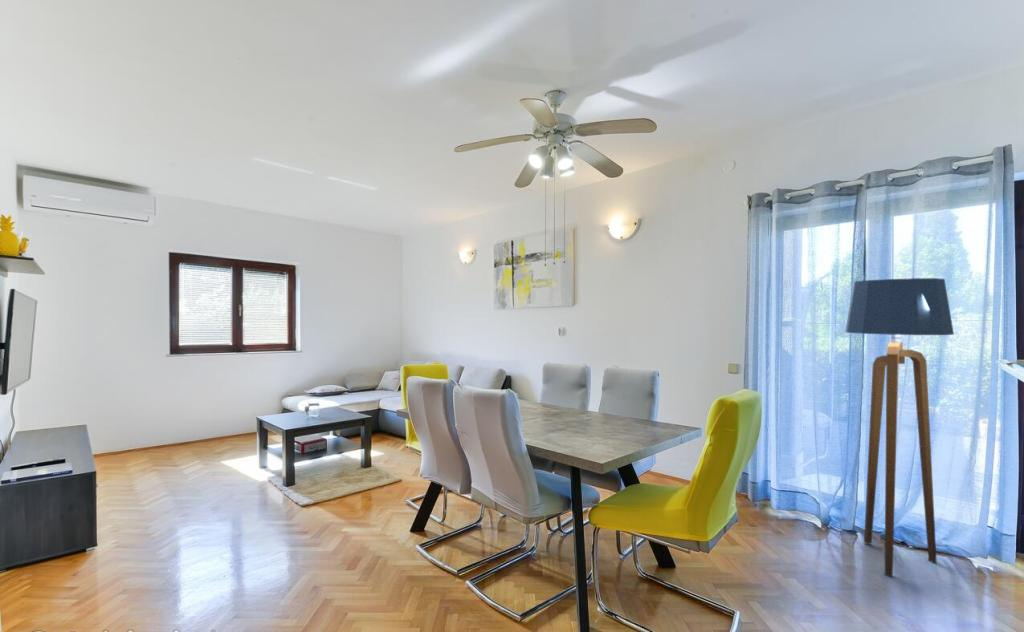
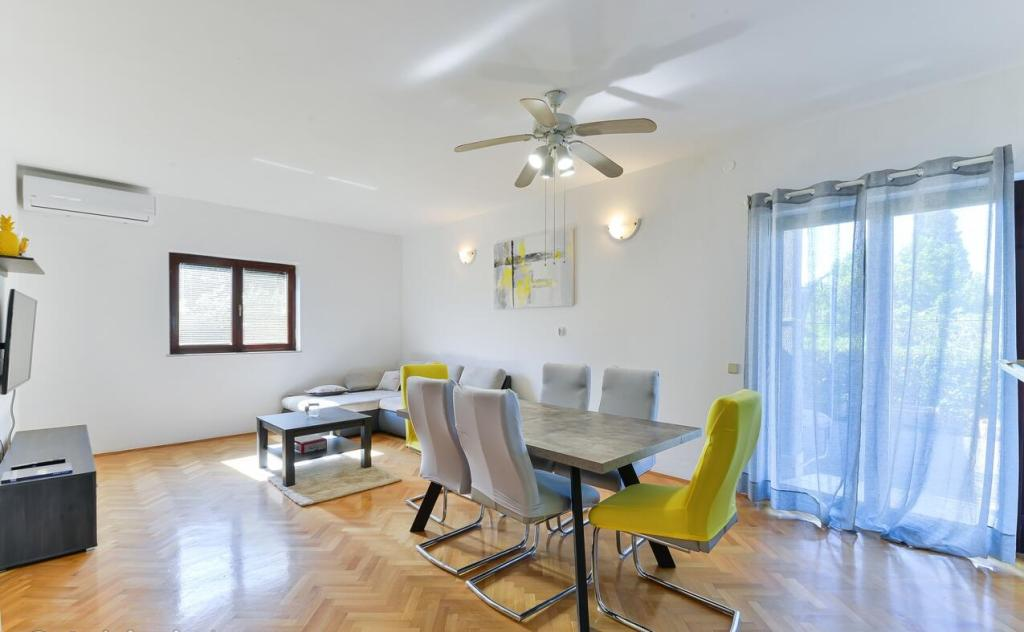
- floor lamp (895, 421)
